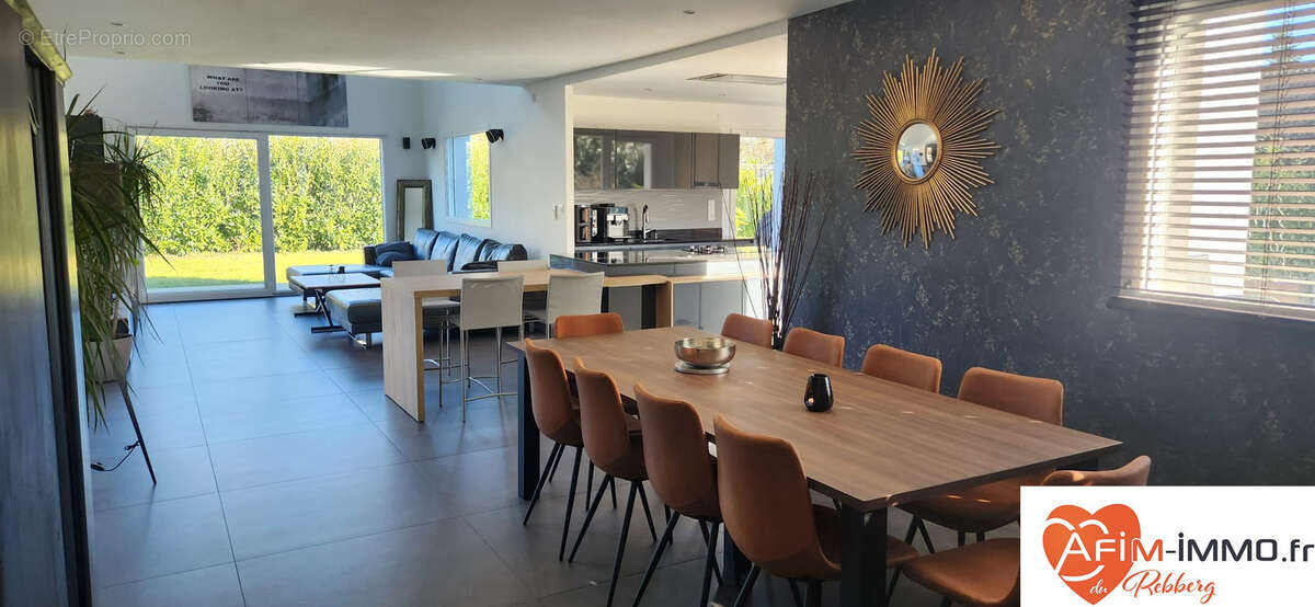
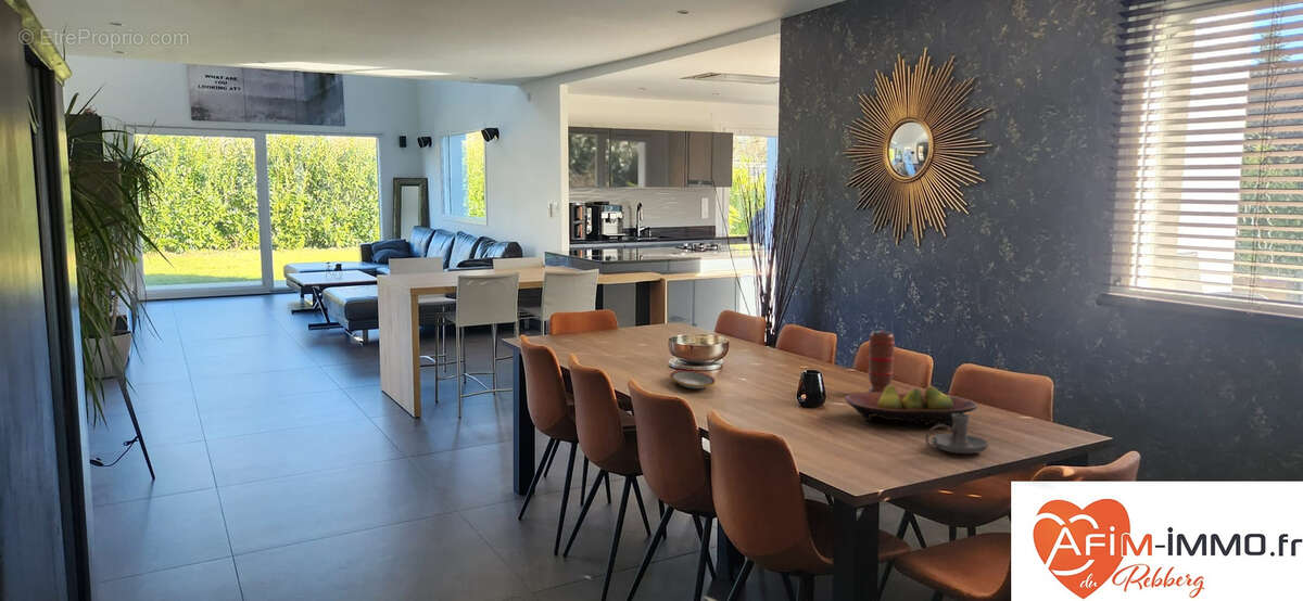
+ fruit bowl (910, 402)
+ spice grinder (881, 362)
+ candle holder (954, 433)
+ plate (692, 381)
